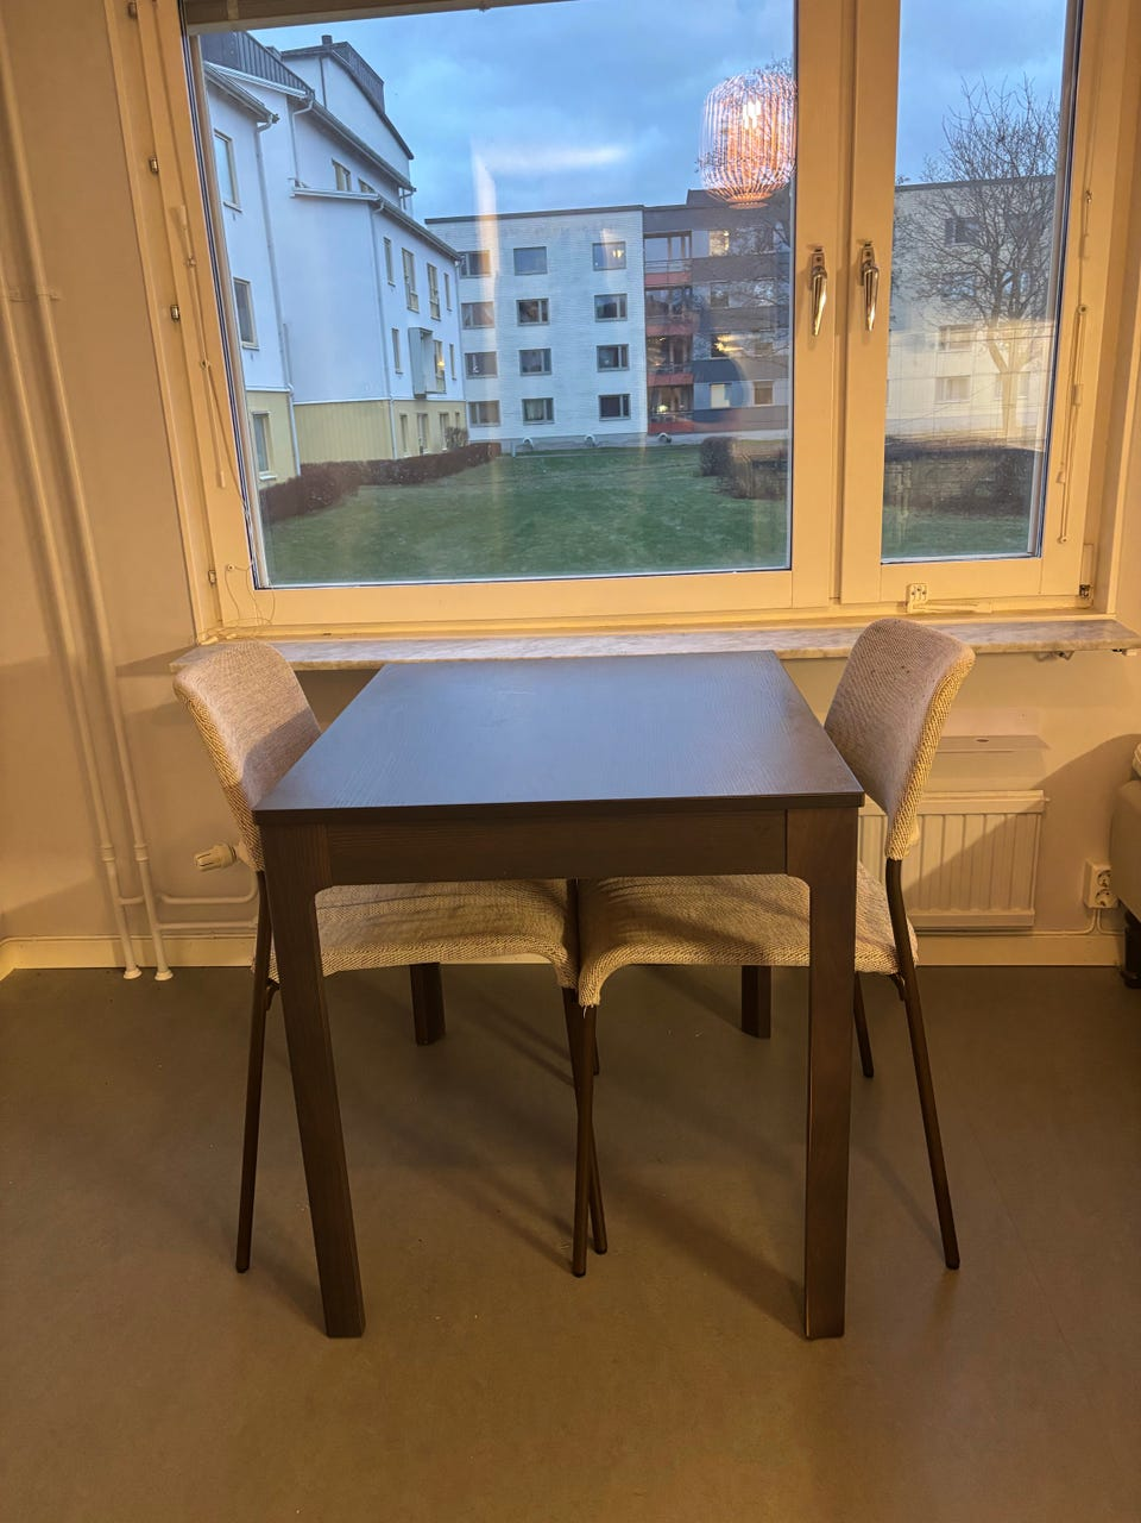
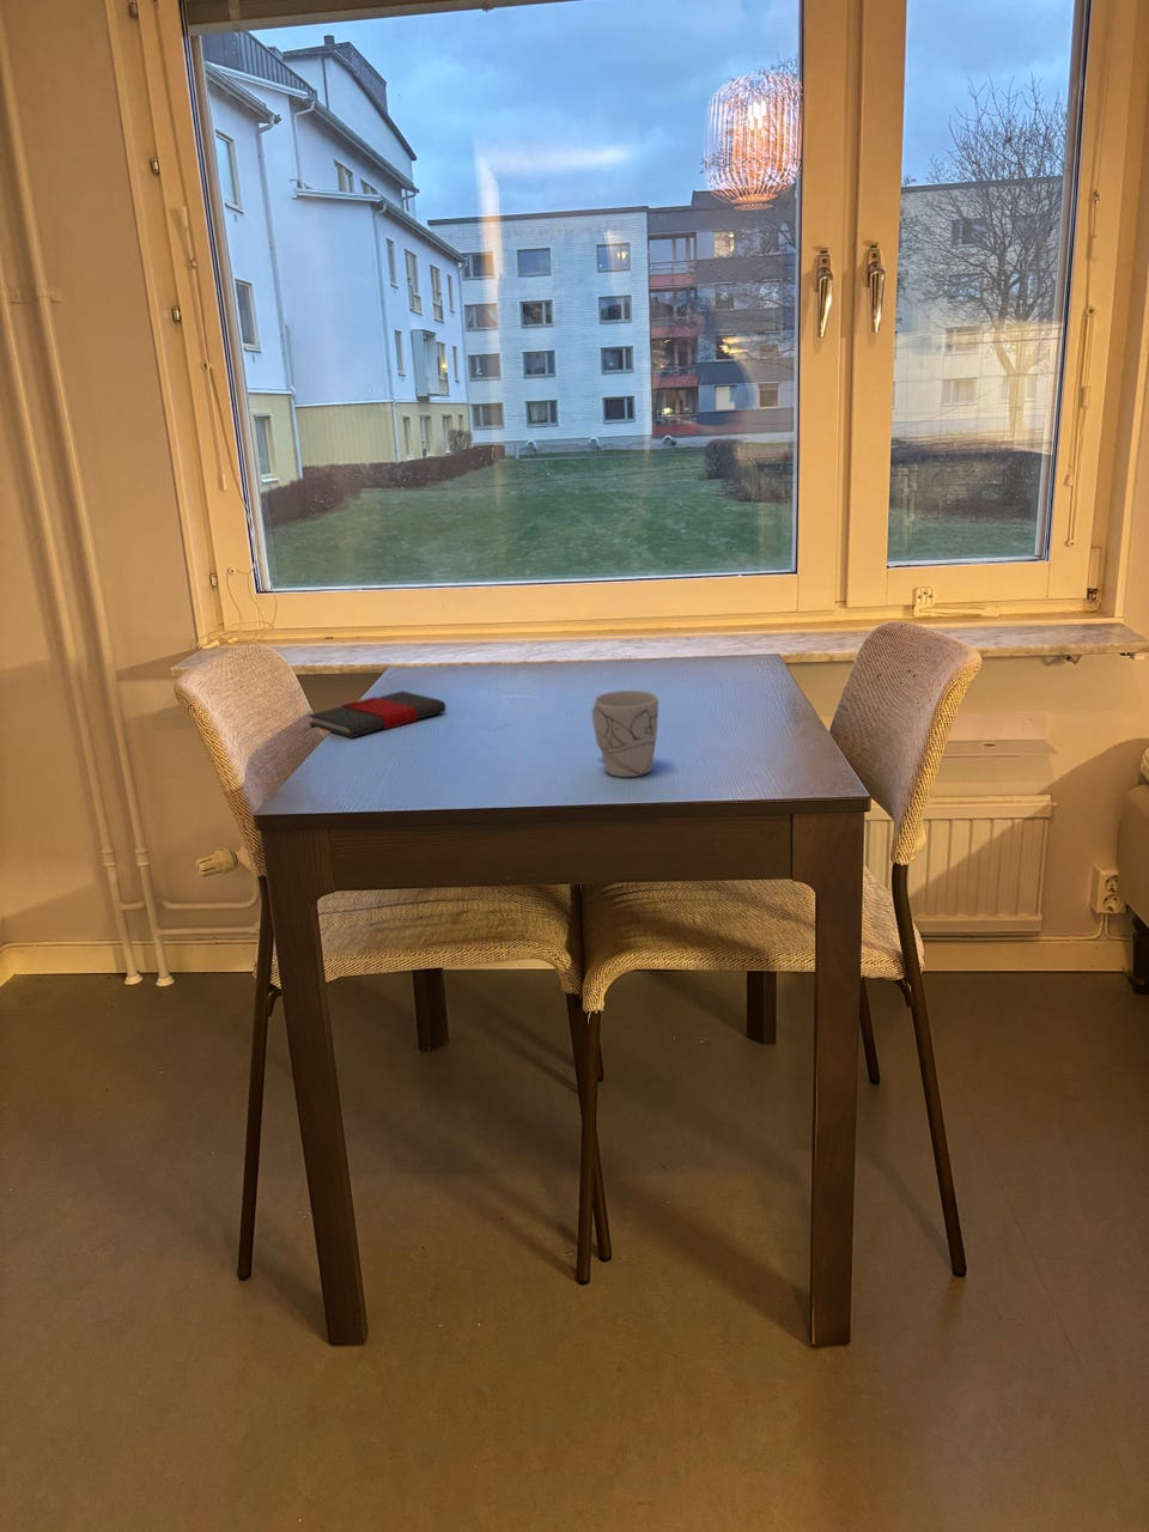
+ mug (620, 731)
+ book (377, 711)
